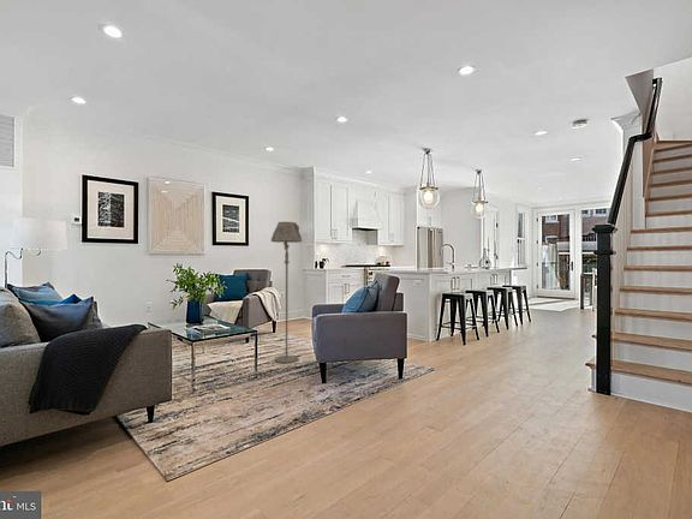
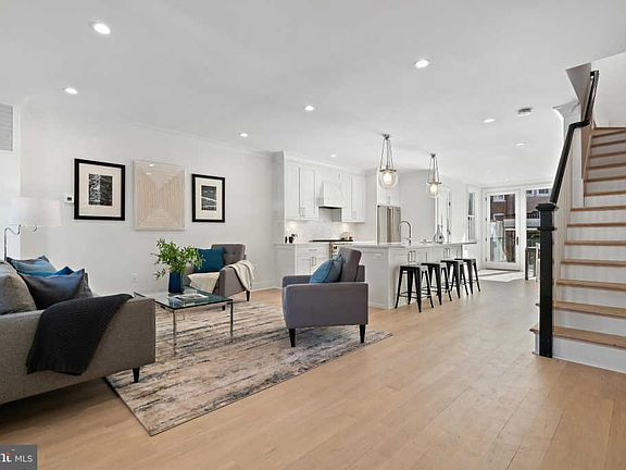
- floor lamp (286, 291)
